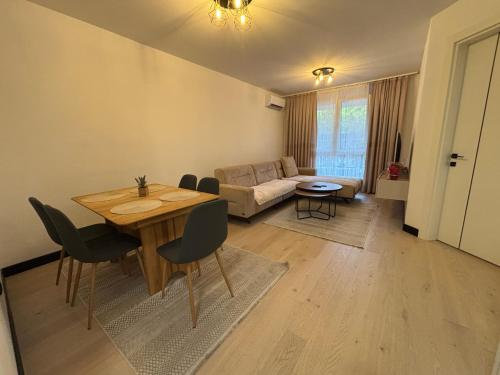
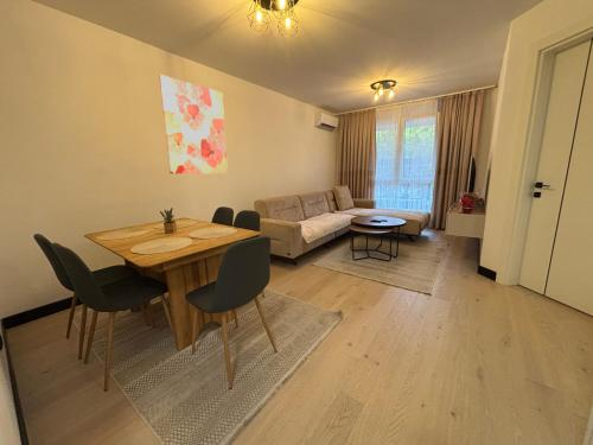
+ wall art (197, 131)
